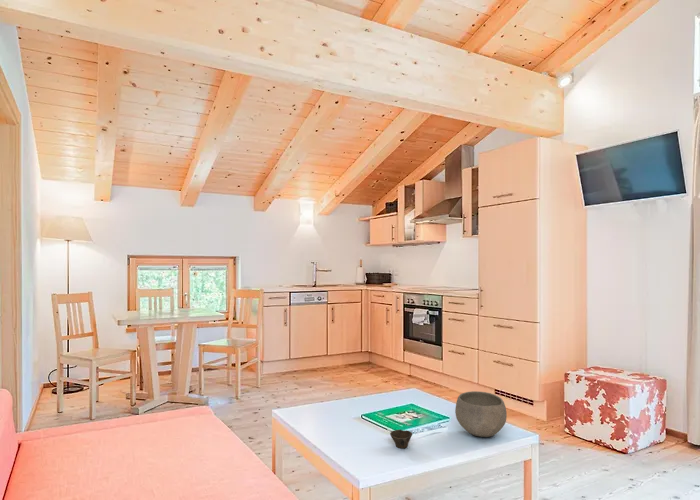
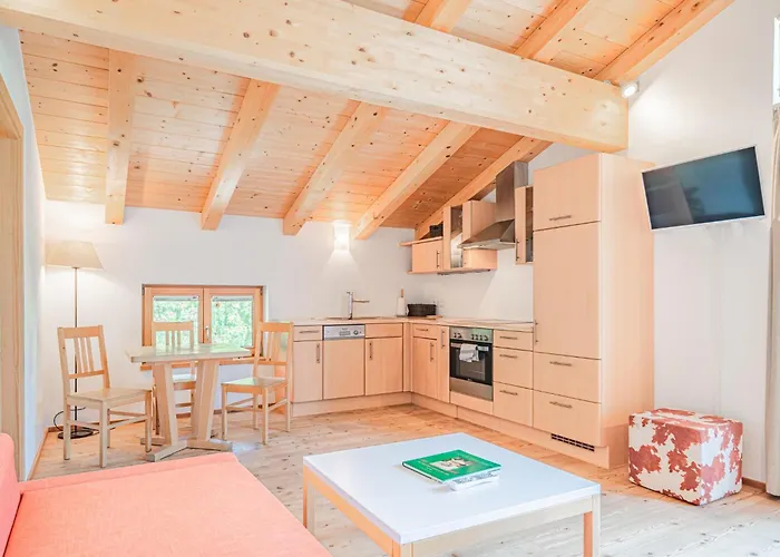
- bowl (480, 415)
- cup (401, 440)
